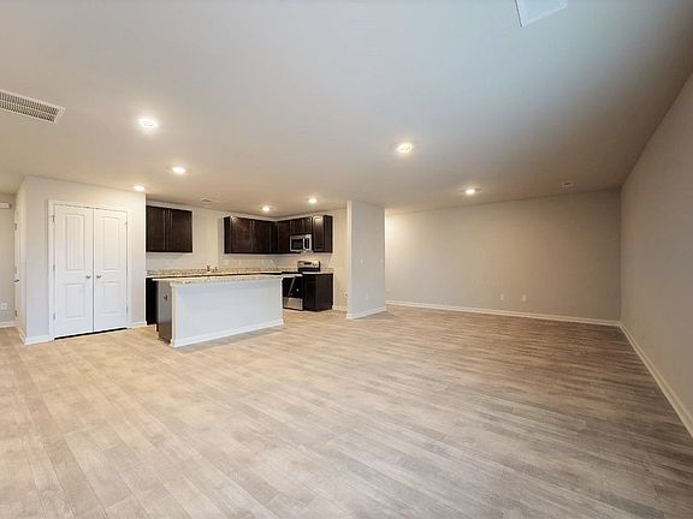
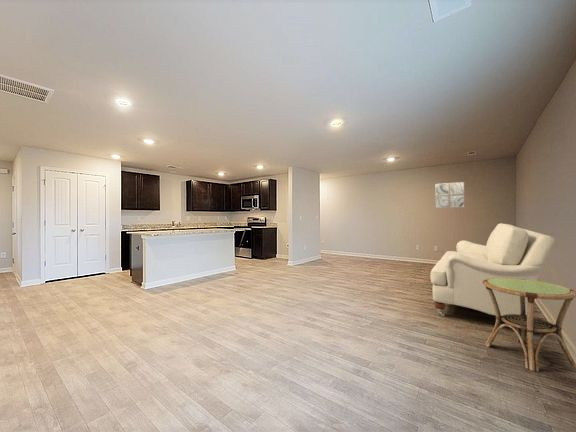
+ wall art (448, 194)
+ side table (525, 319)
+ sofa (483, 262)
